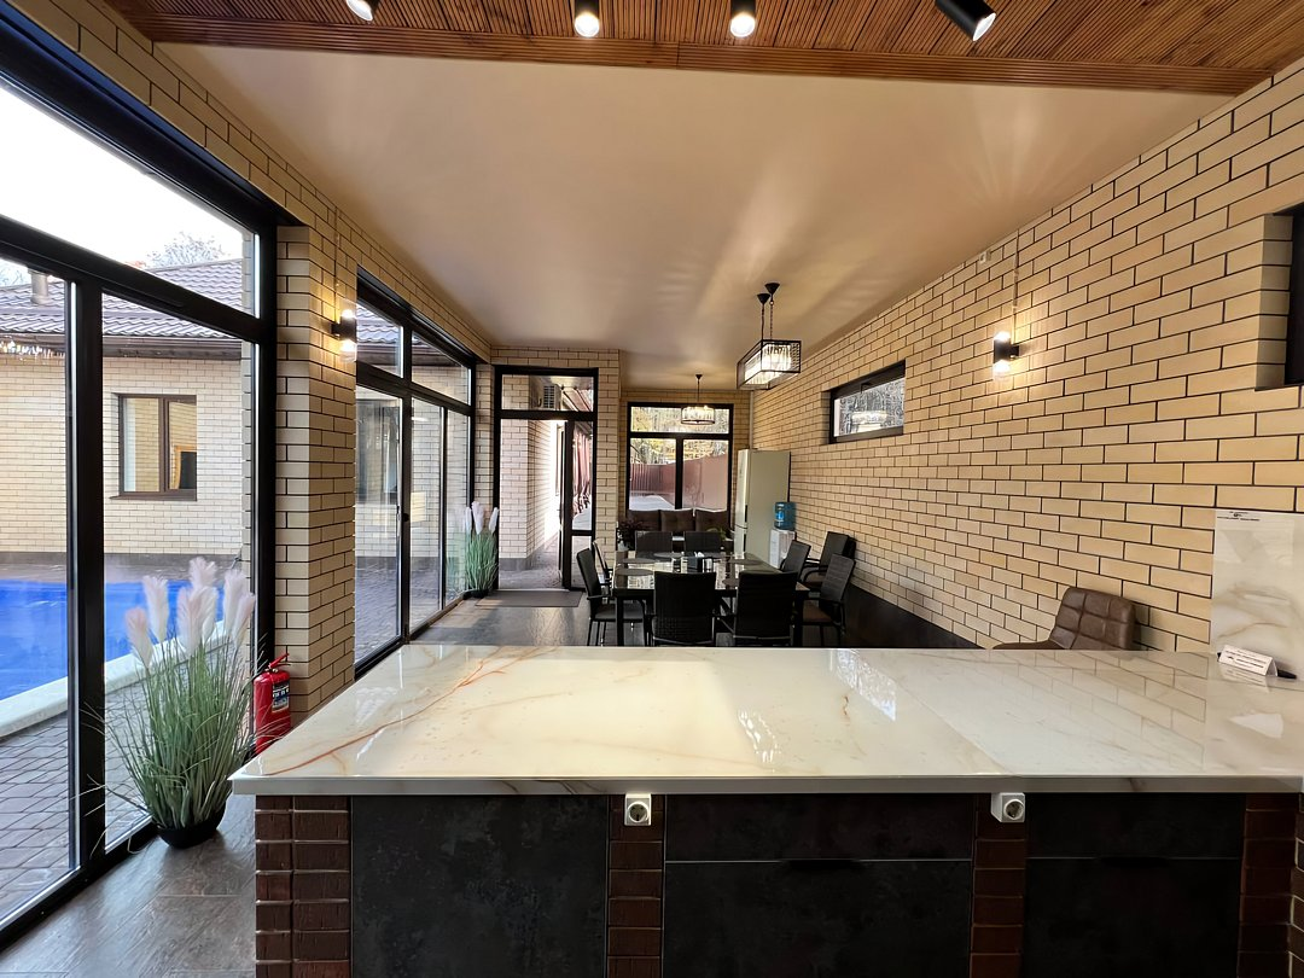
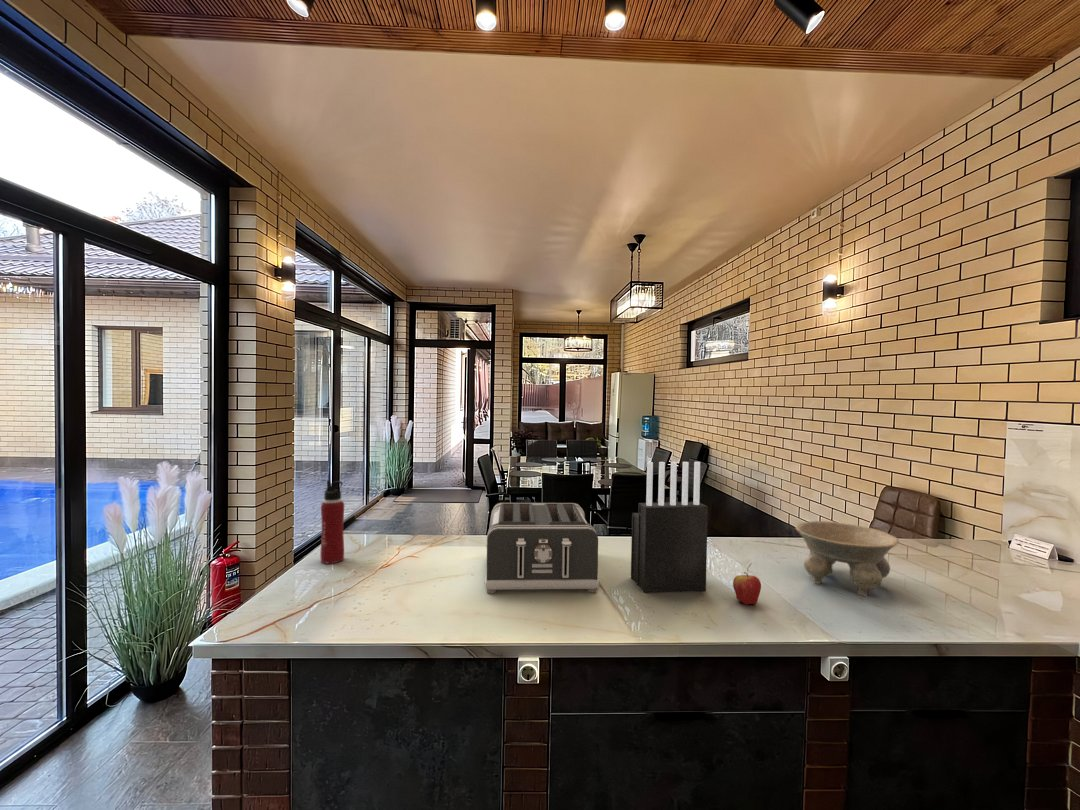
+ knife block (666, 522)
+ water bottle (332, 520)
+ bowl (844, 557)
+ fruit (747, 583)
+ toaster (539, 543)
